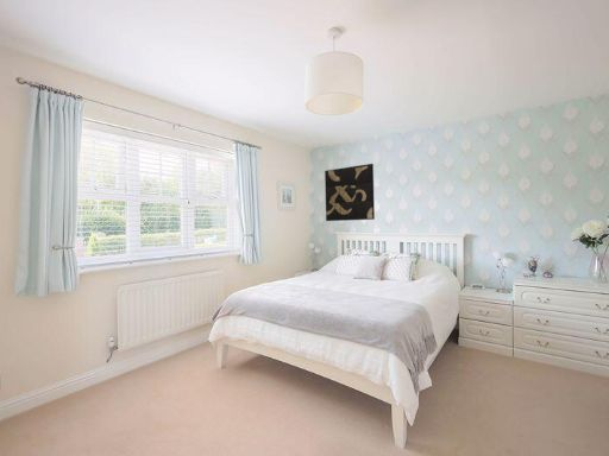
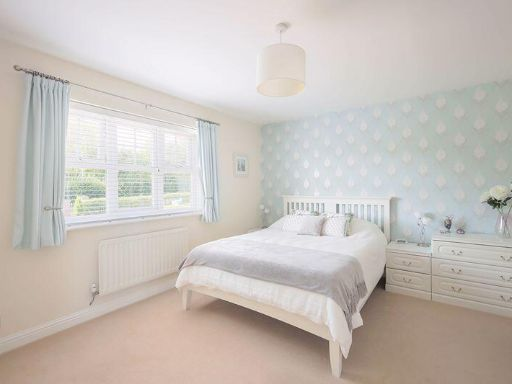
- wall art (349, 194)
